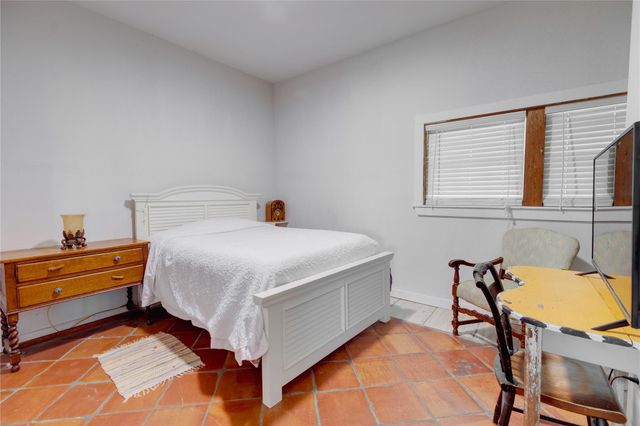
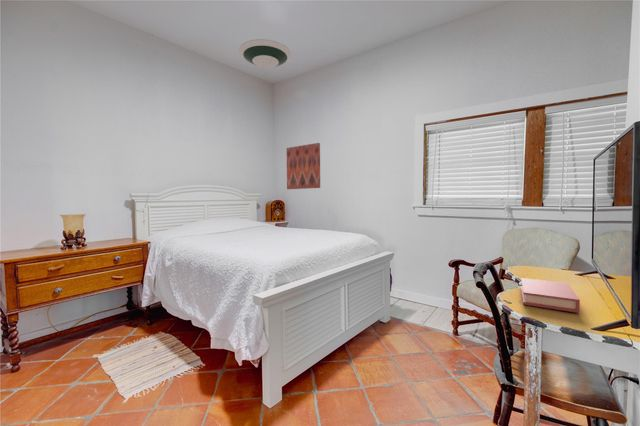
+ book (546, 293)
+ wall art (302, 167)
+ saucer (265, 59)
